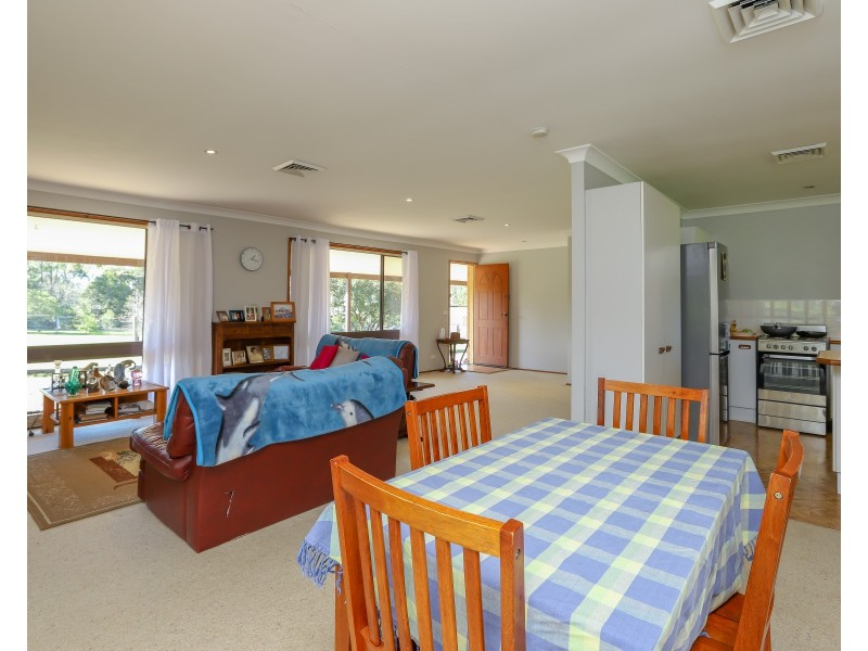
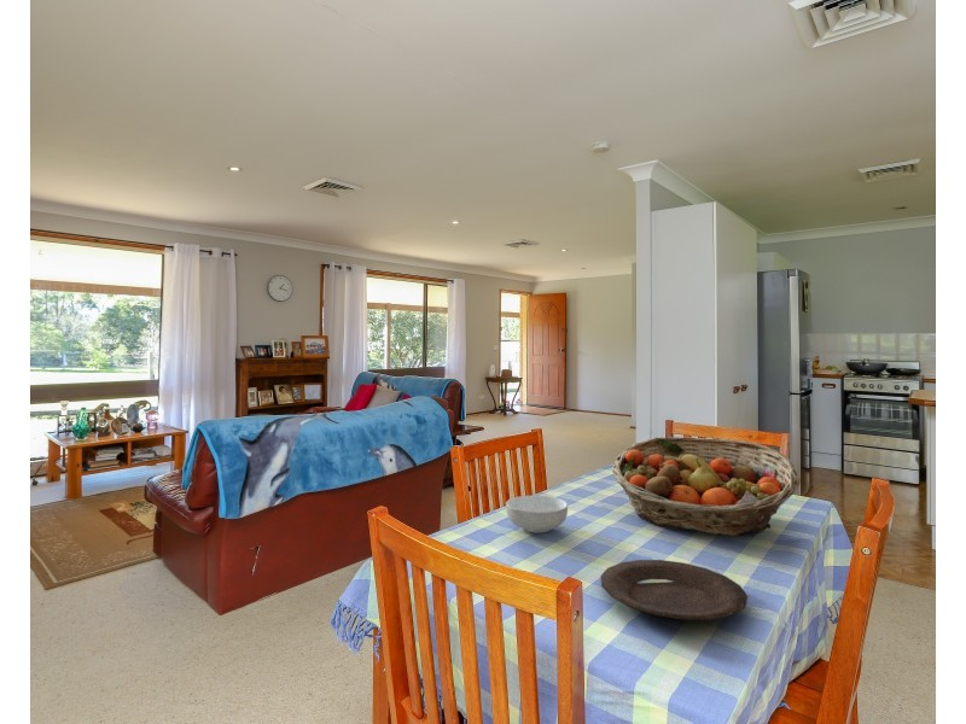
+ cereal bowl (536, 515)
+ plate (670, 591)
+ fruit basket (699, 481)
